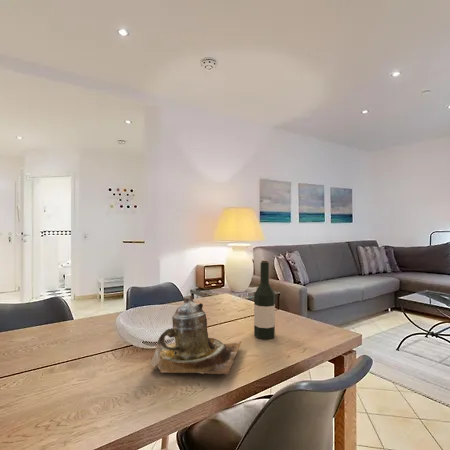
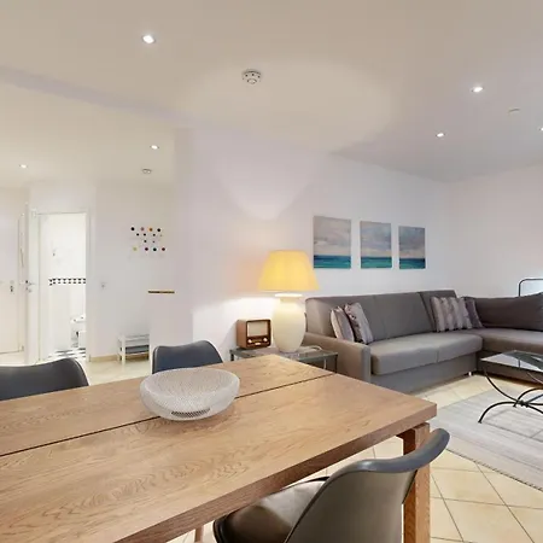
- teapot (198, 327)
- wine bottle (264, 297)
